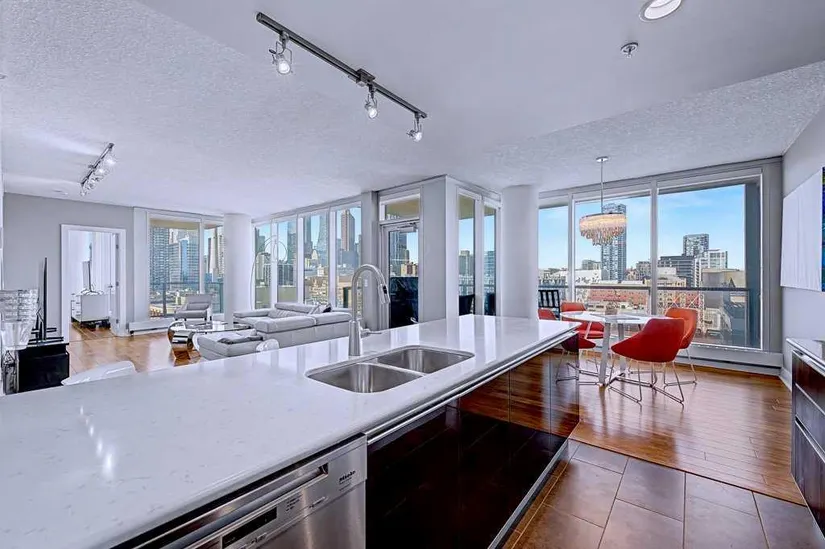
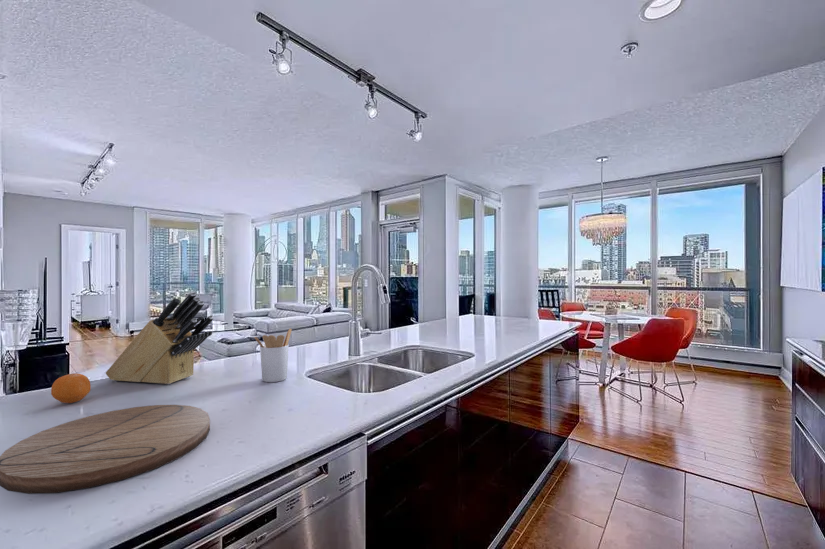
+ cutting board (117, 439)
+ utensil holder (274, 355)
+ fruit (71, 388)
+ knife block (161, 335)
